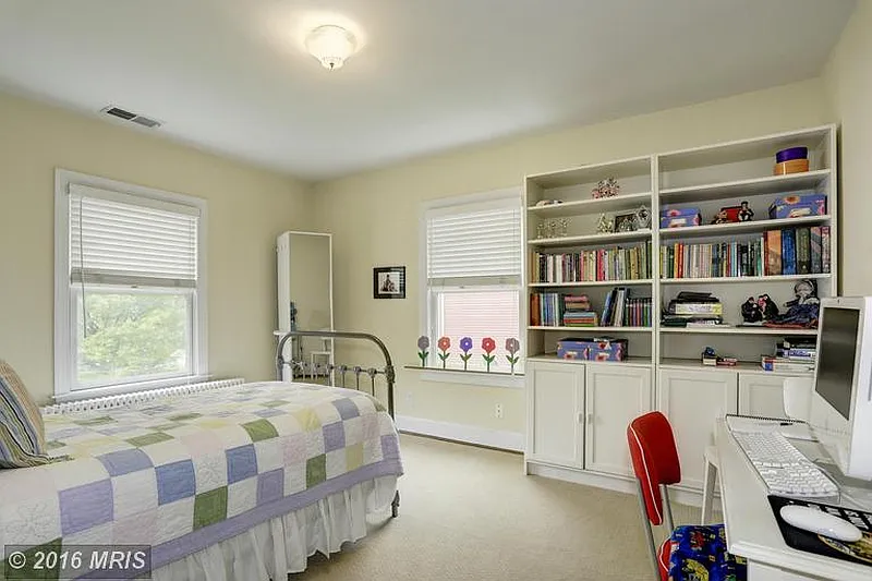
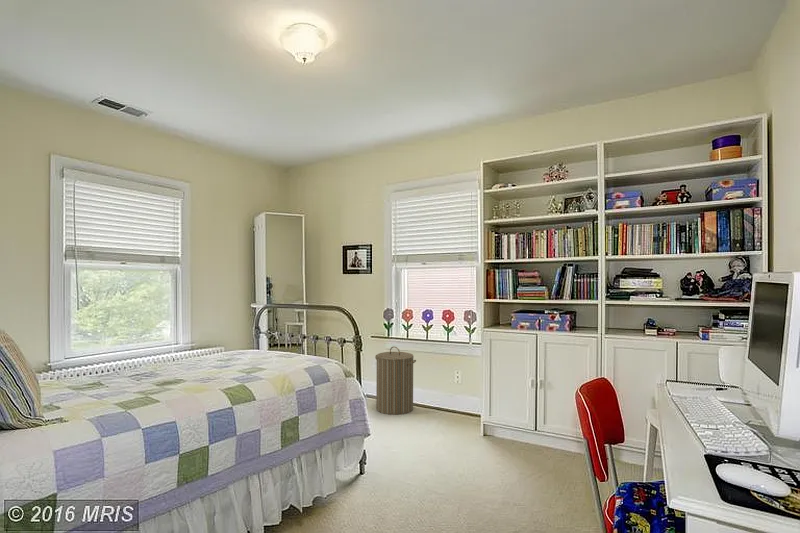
+ laundry hamper (394, 377)
